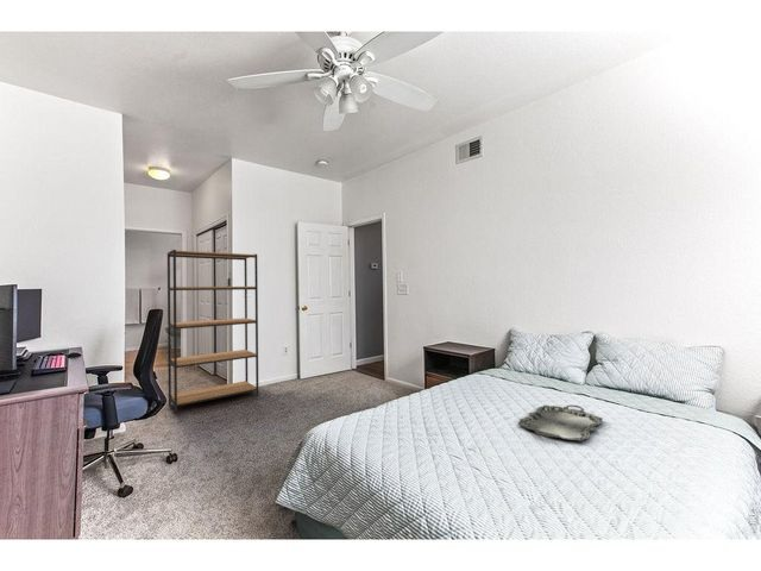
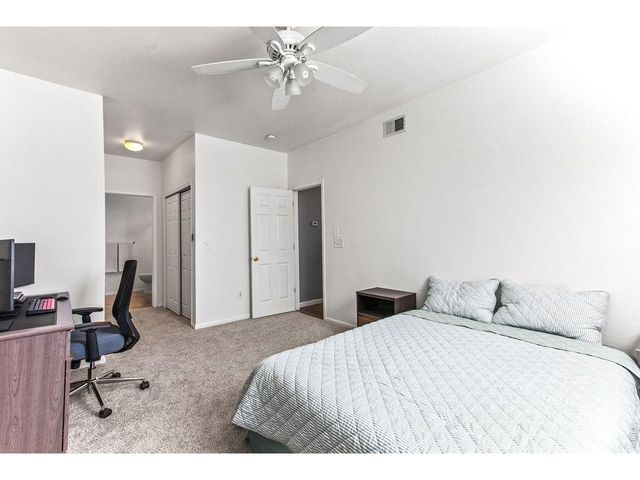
- bookshelf (214, 325)
- serving tray (560, 420)
